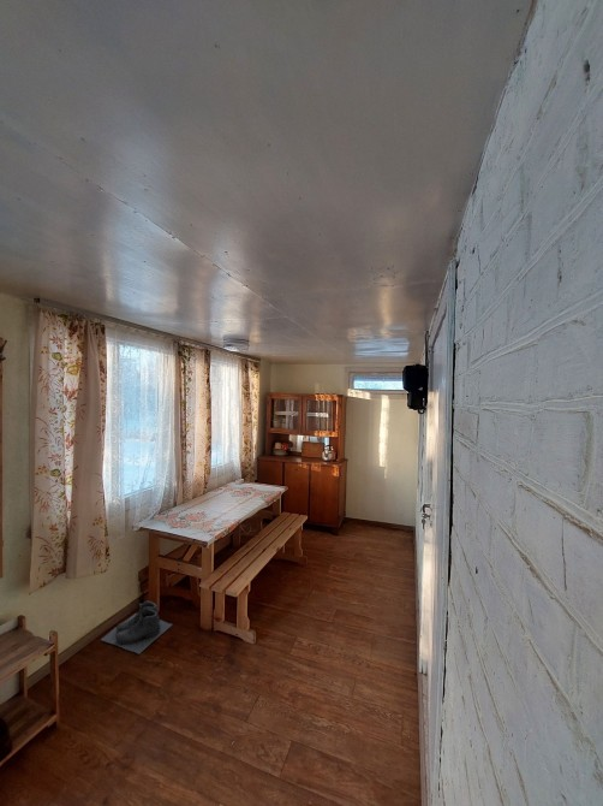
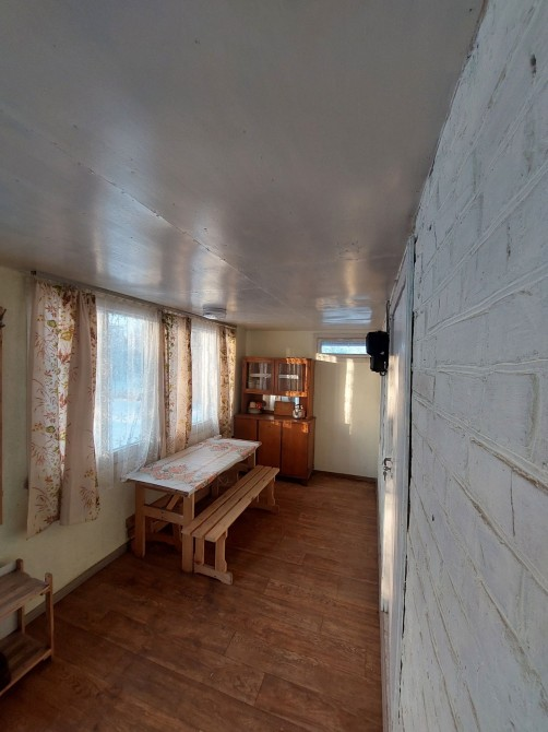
- boots (137, 618)
